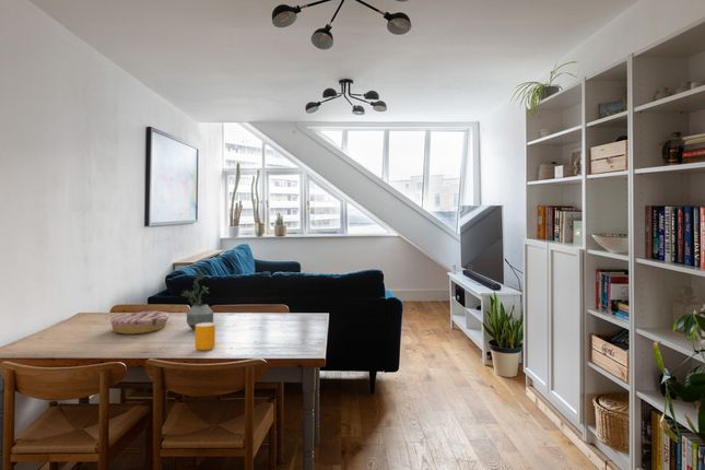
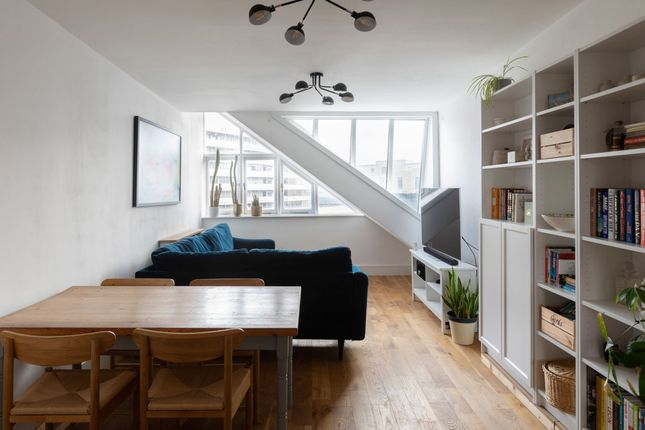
- potted plant (197, 301)
- plate (140, 321)
- mug (207, 336)
